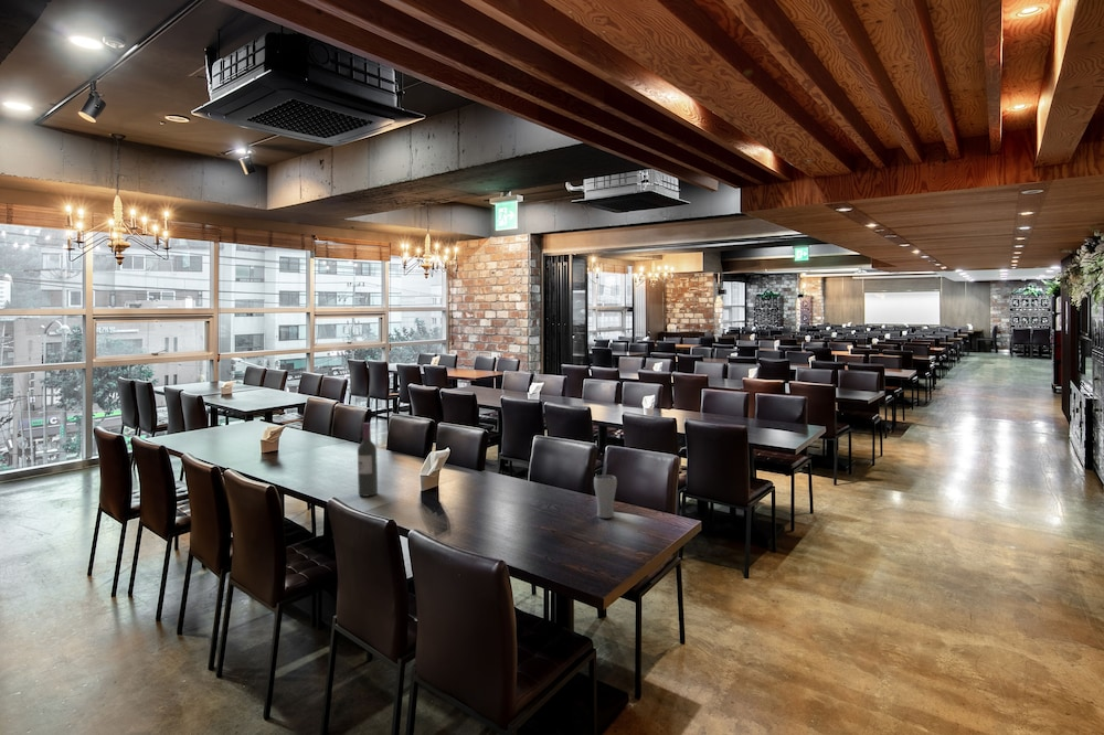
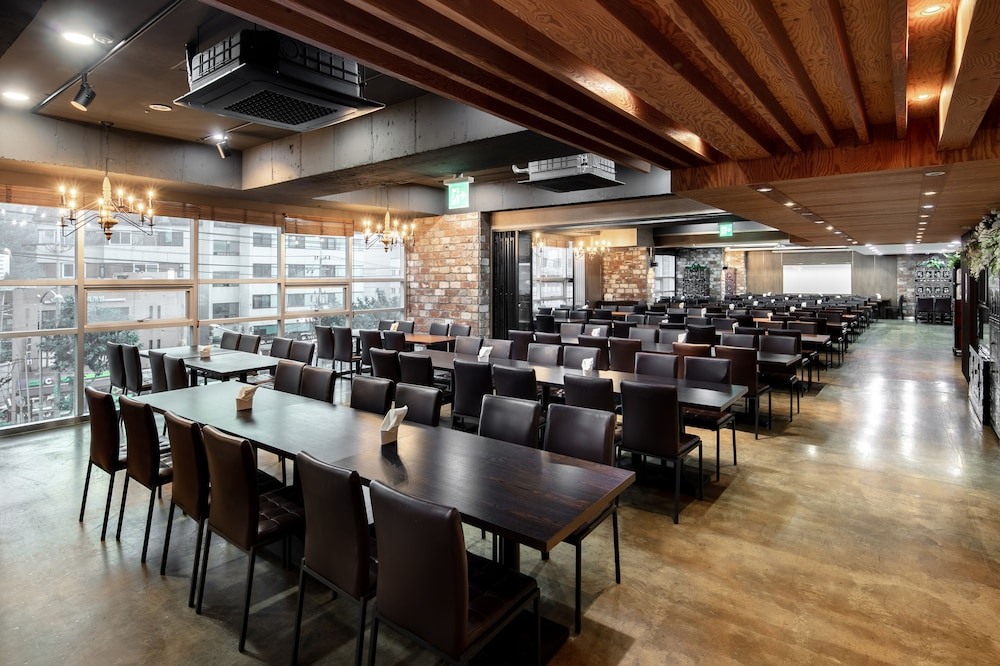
- drinking glass (605, 497)
- wine bottle (367, 458)
